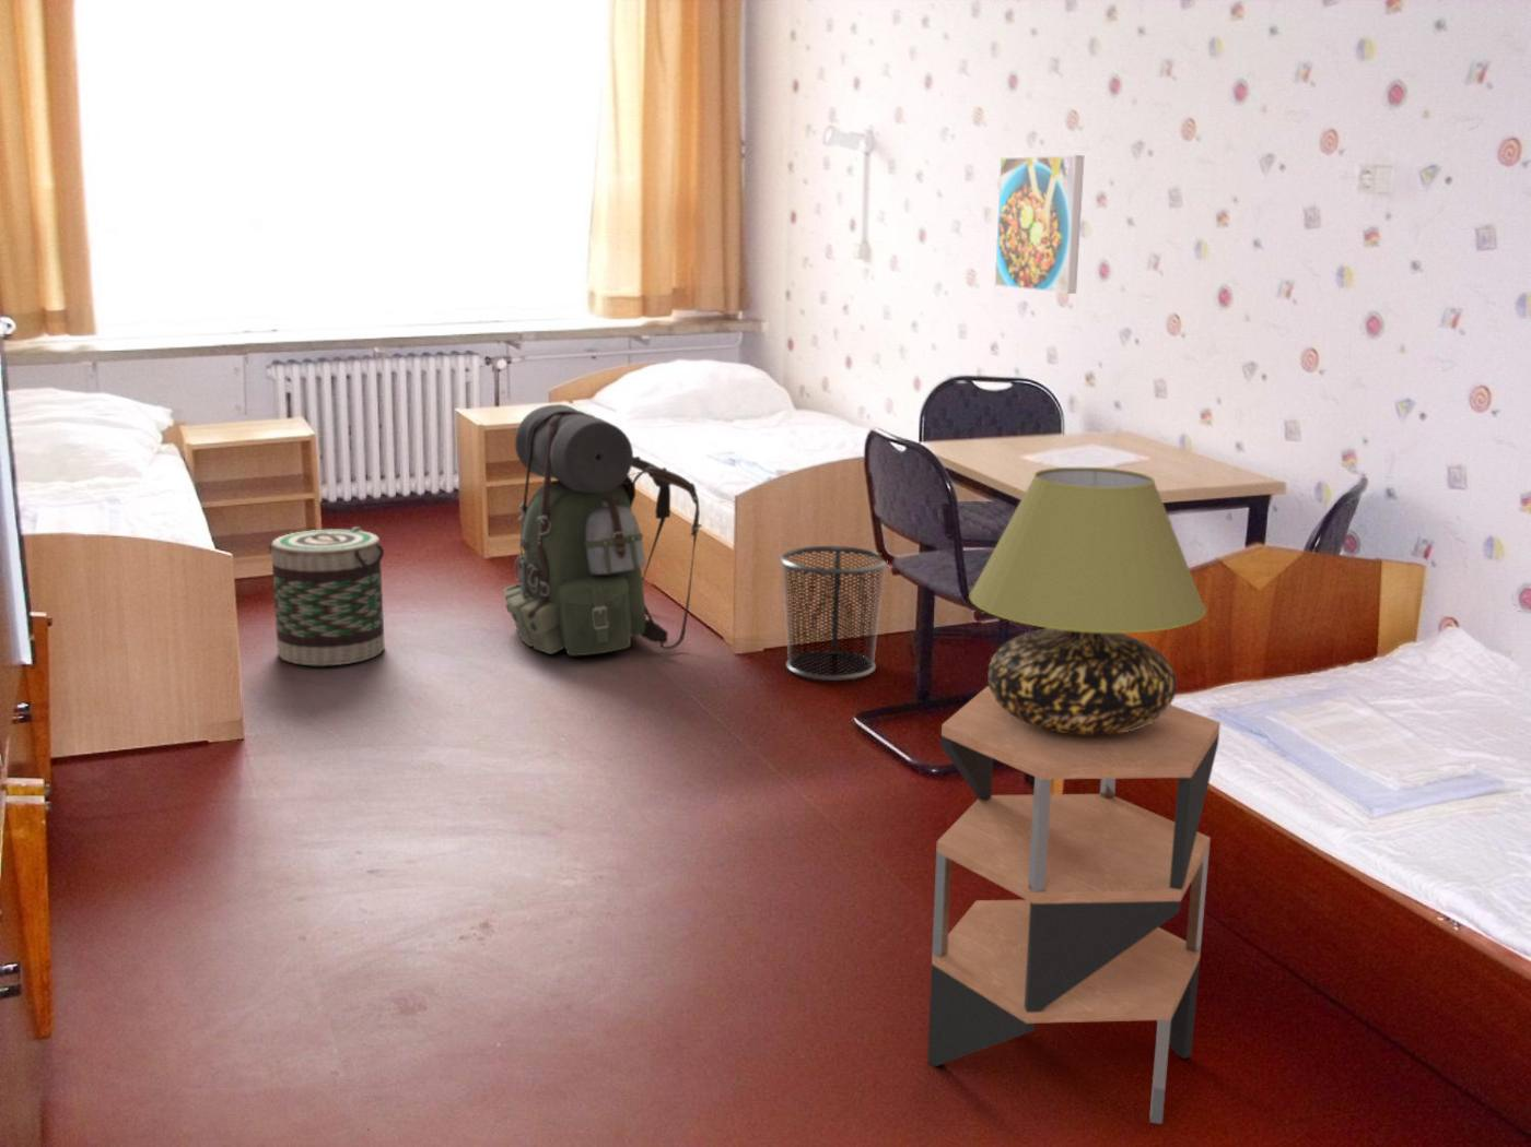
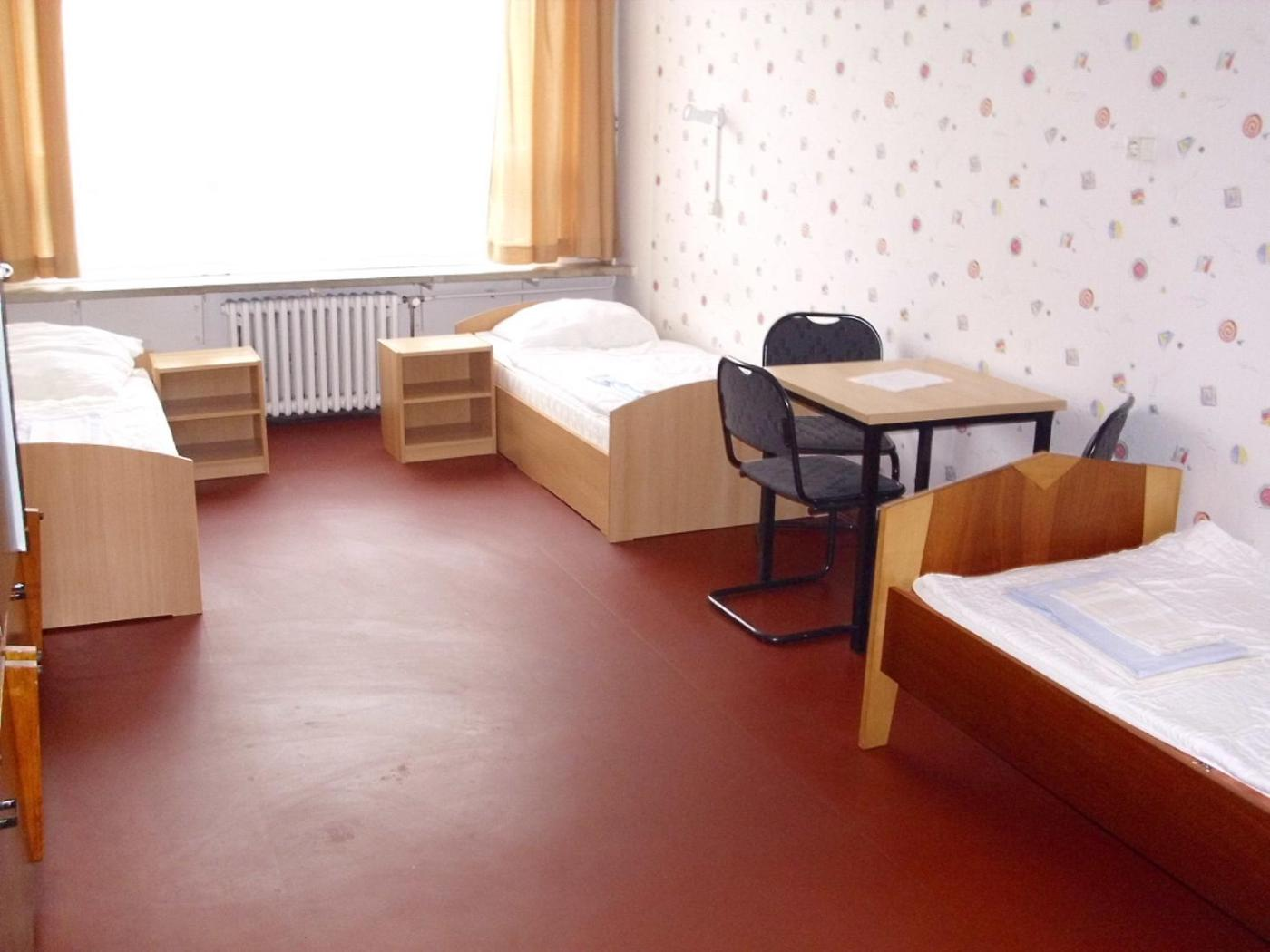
- side table (1070, 895)
- basket (330, 592)
- waste bin (831, 613)
- table lamp (1086, 600)
- backpack (598, 523)
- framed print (1037, 223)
